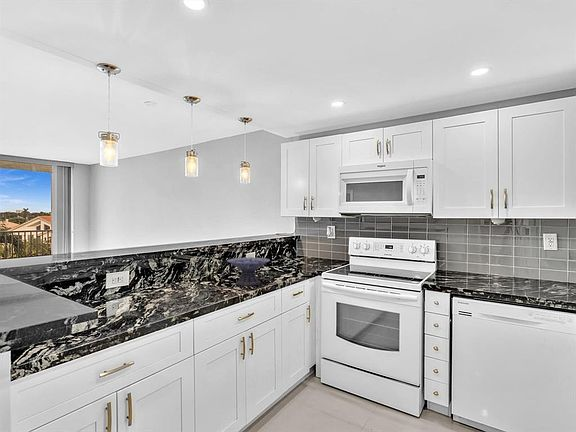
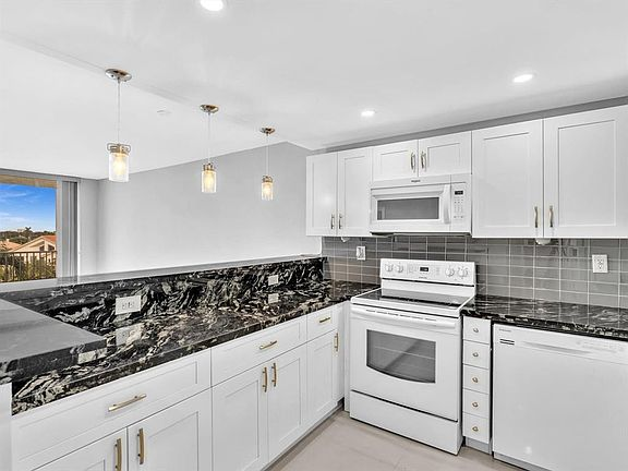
- decorative bowl (248, 271)
